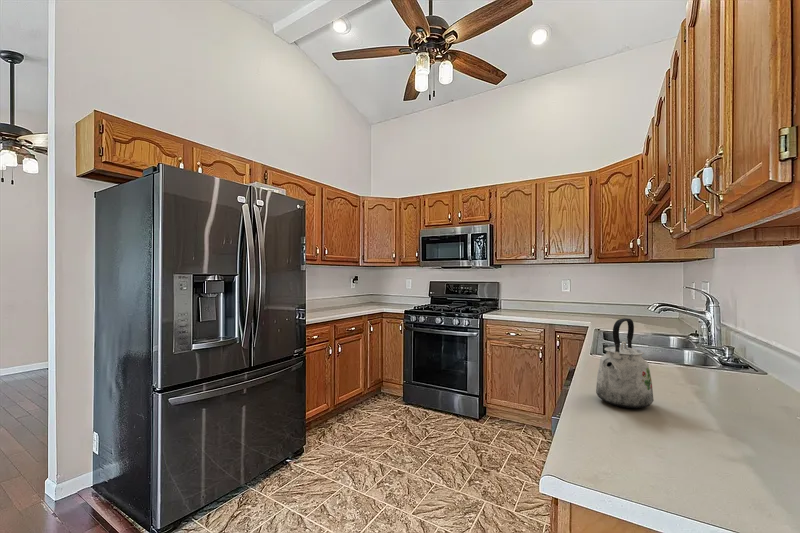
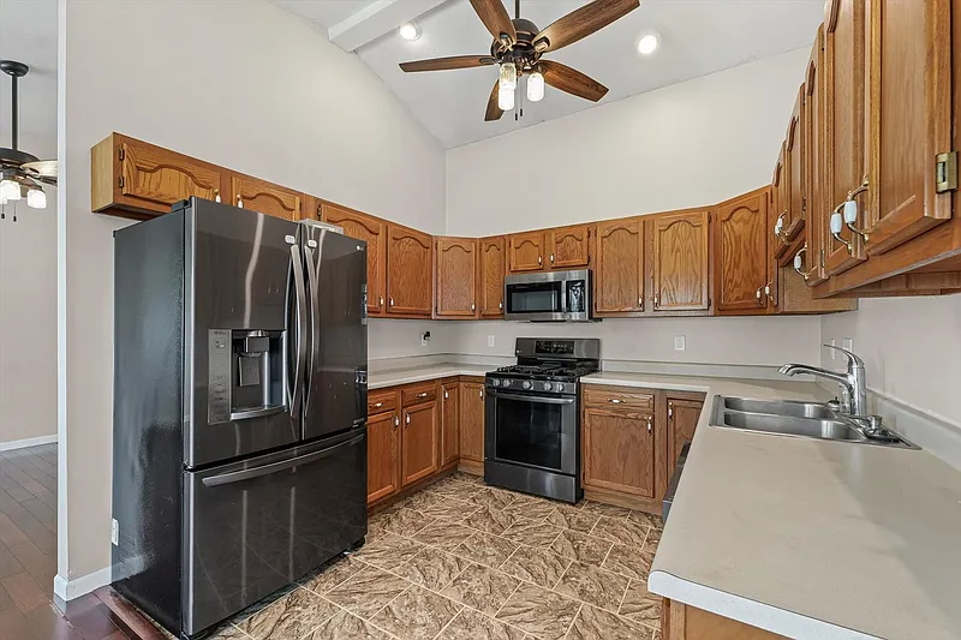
- kettle (620, 362)
